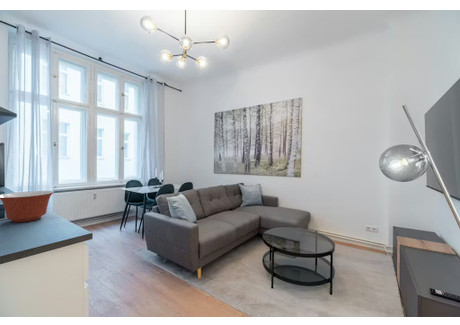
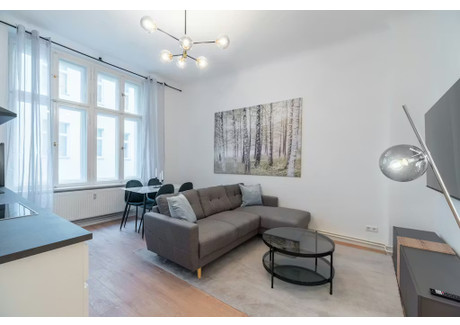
- mixing bowl (27, 206)
